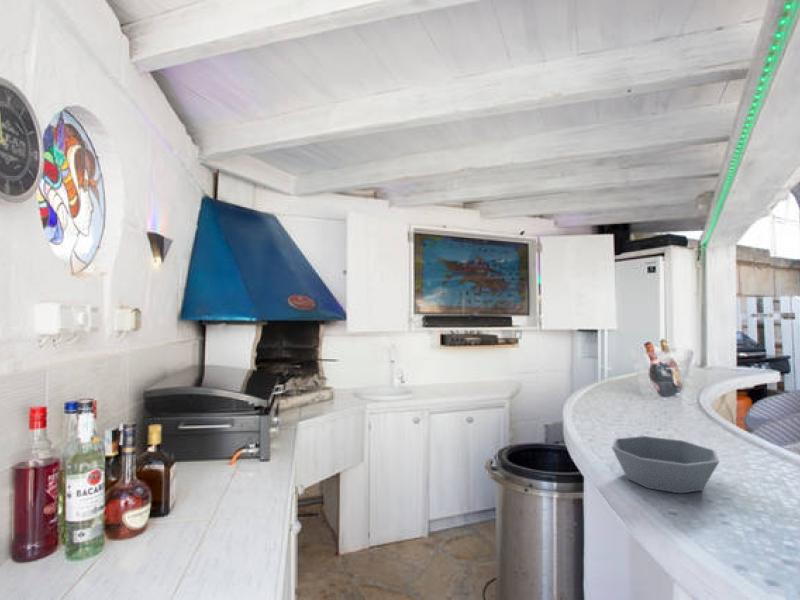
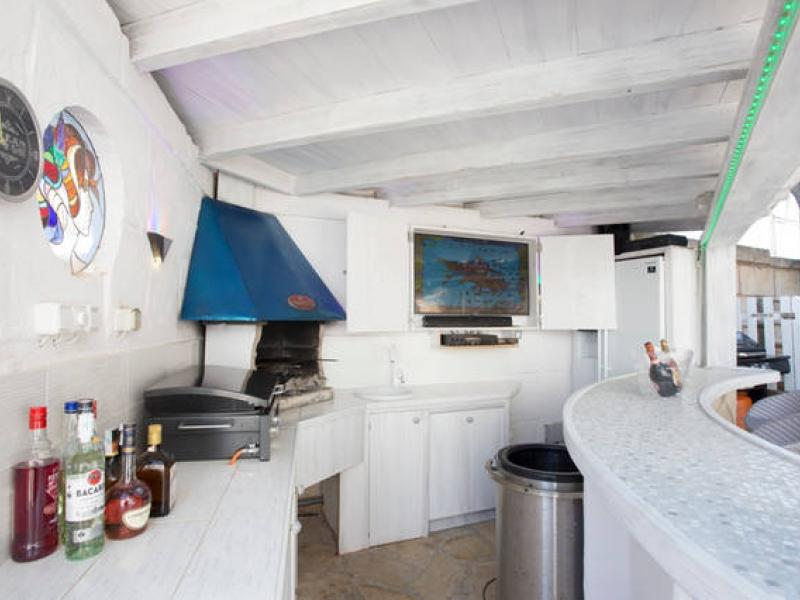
- bowl (663, 464)
